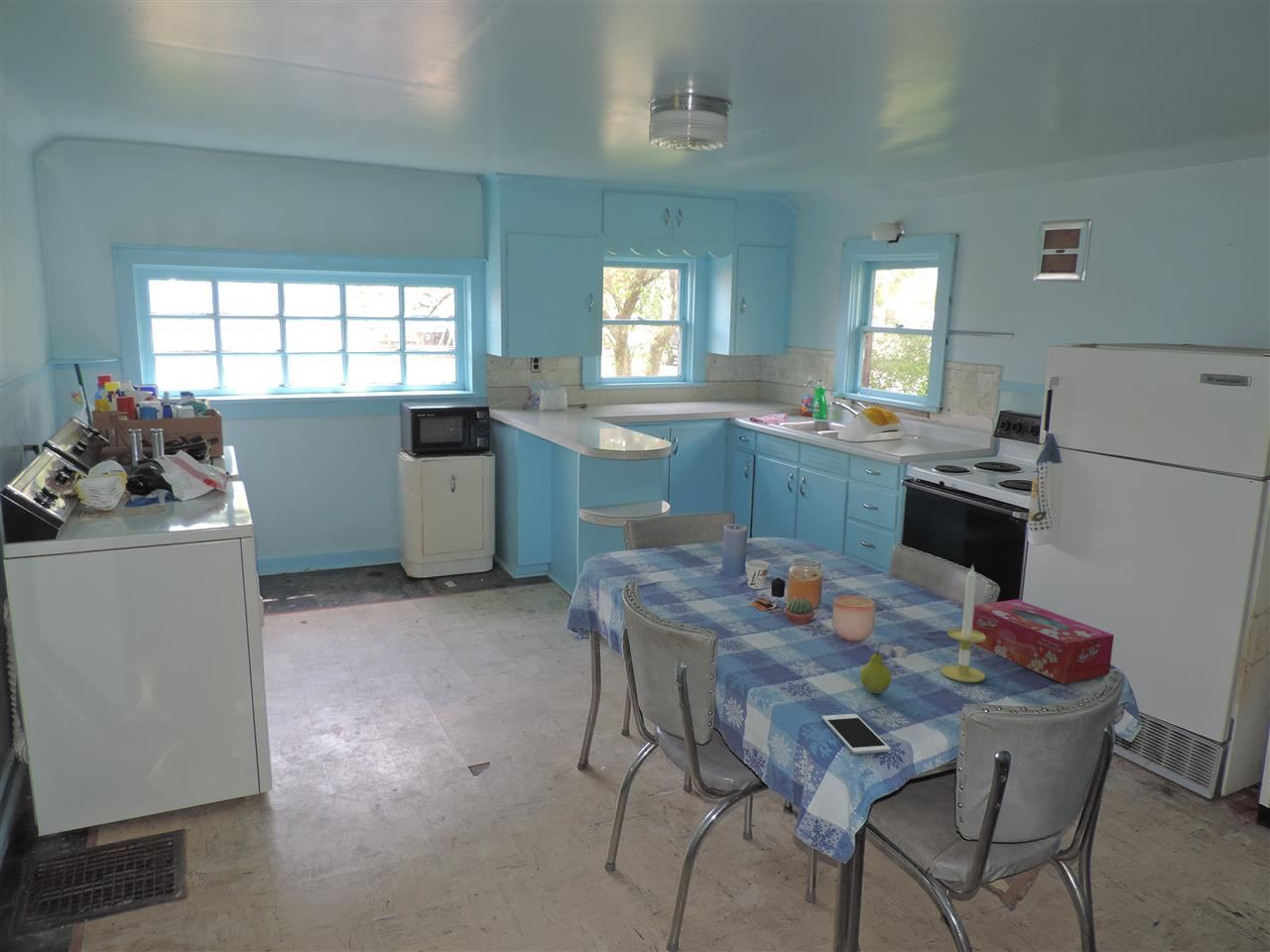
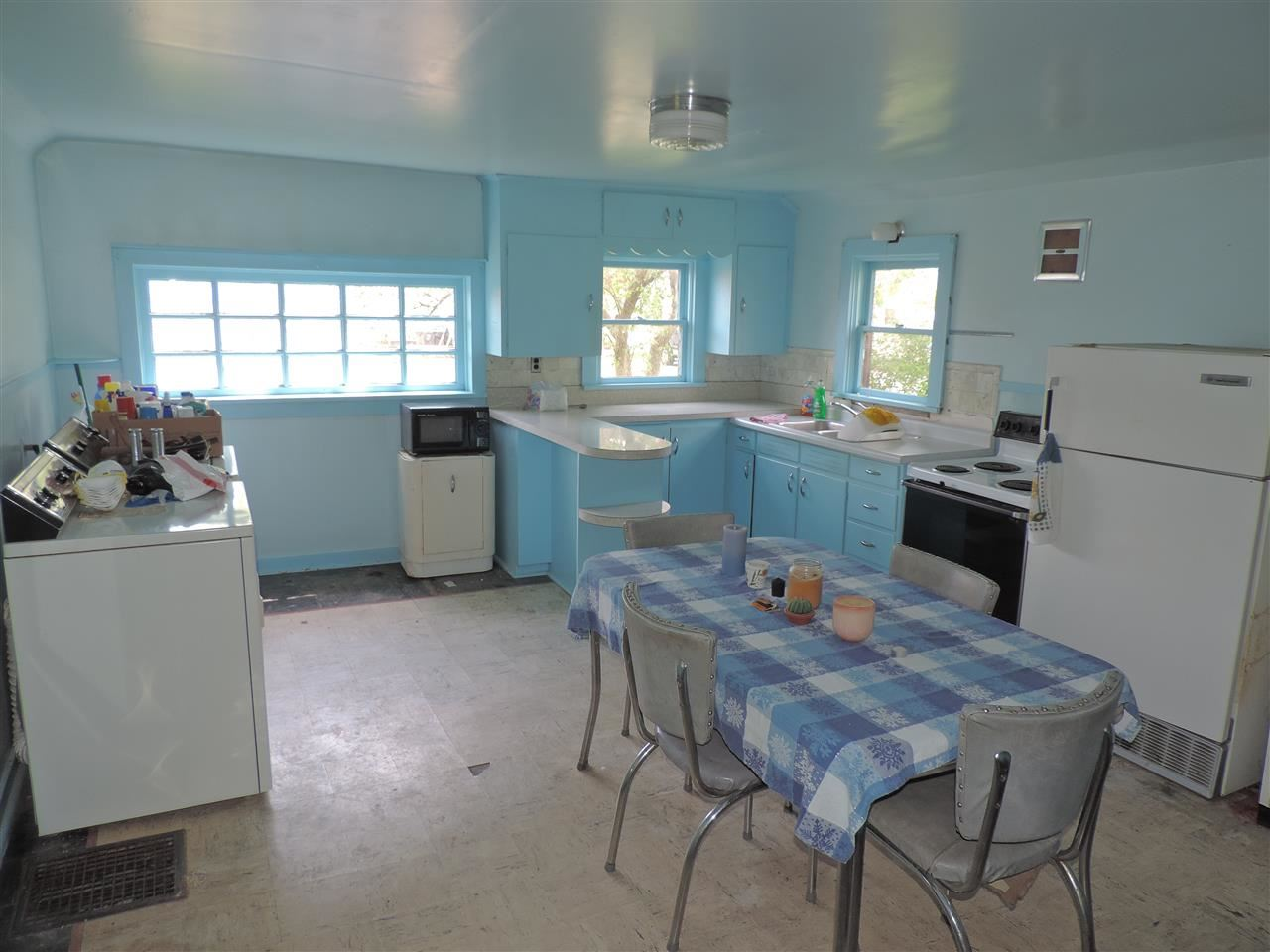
- candle (967, 619)
- tissue box (1038, 639)
- fruit (876, 665)
- cell phone (854, 733)
